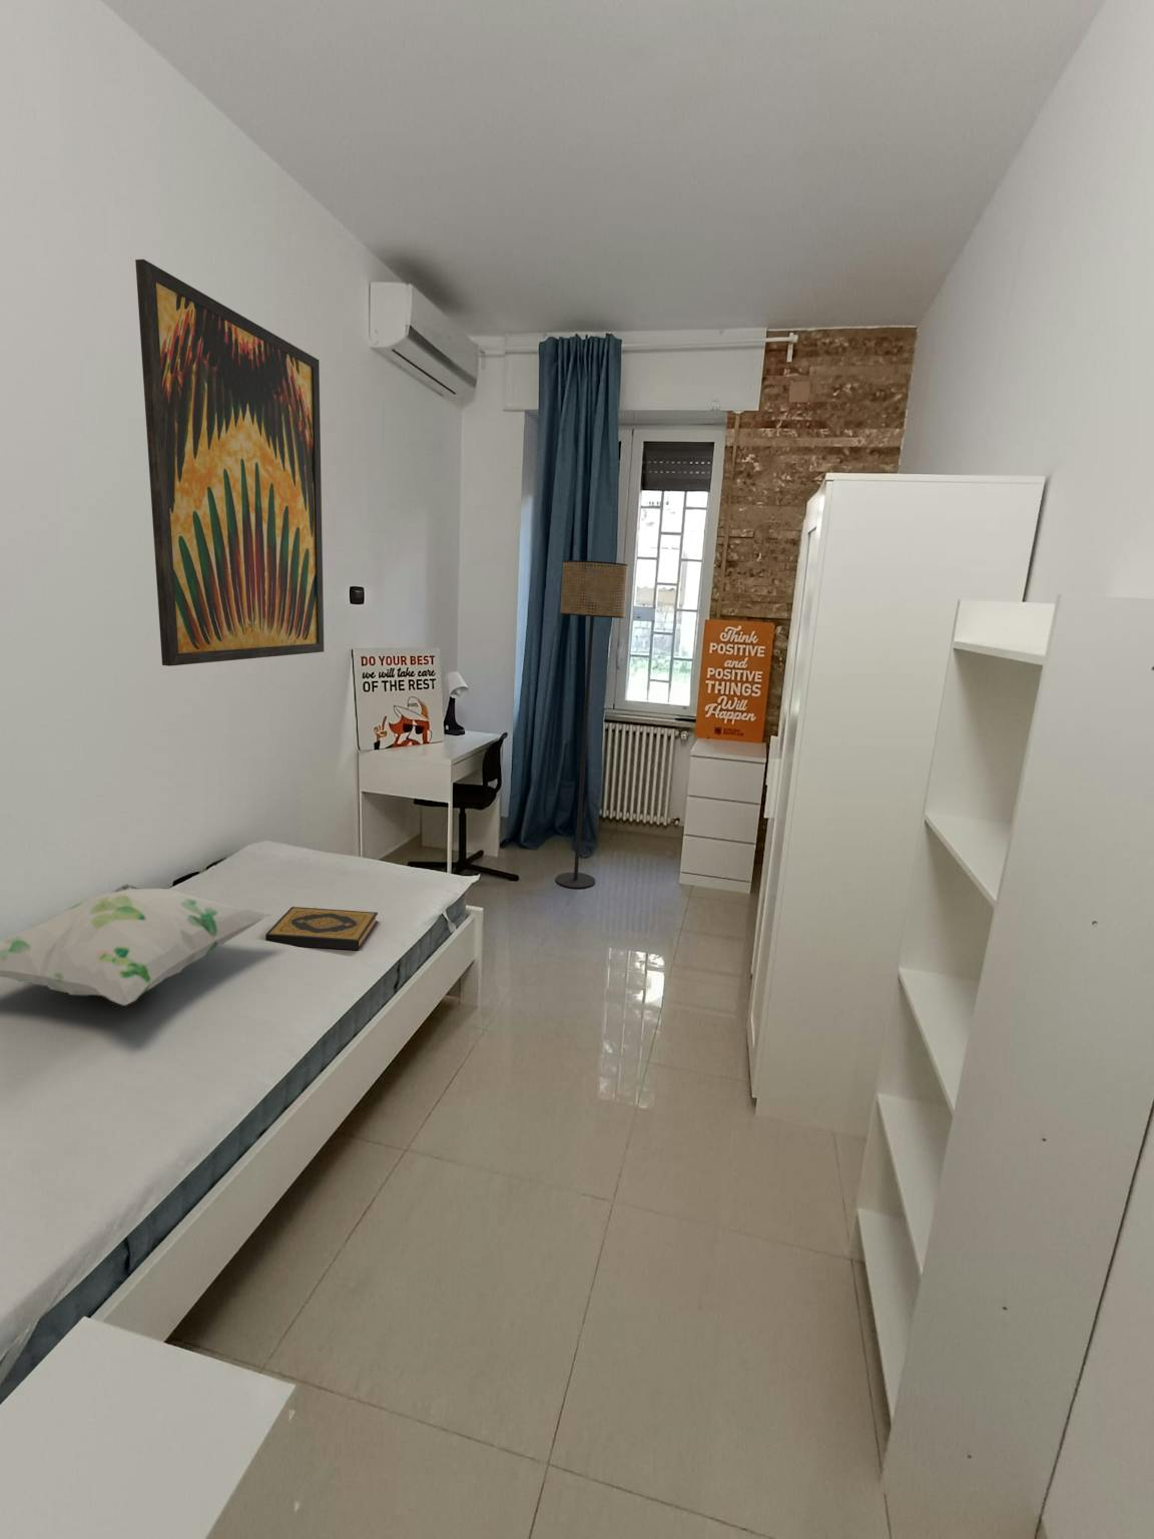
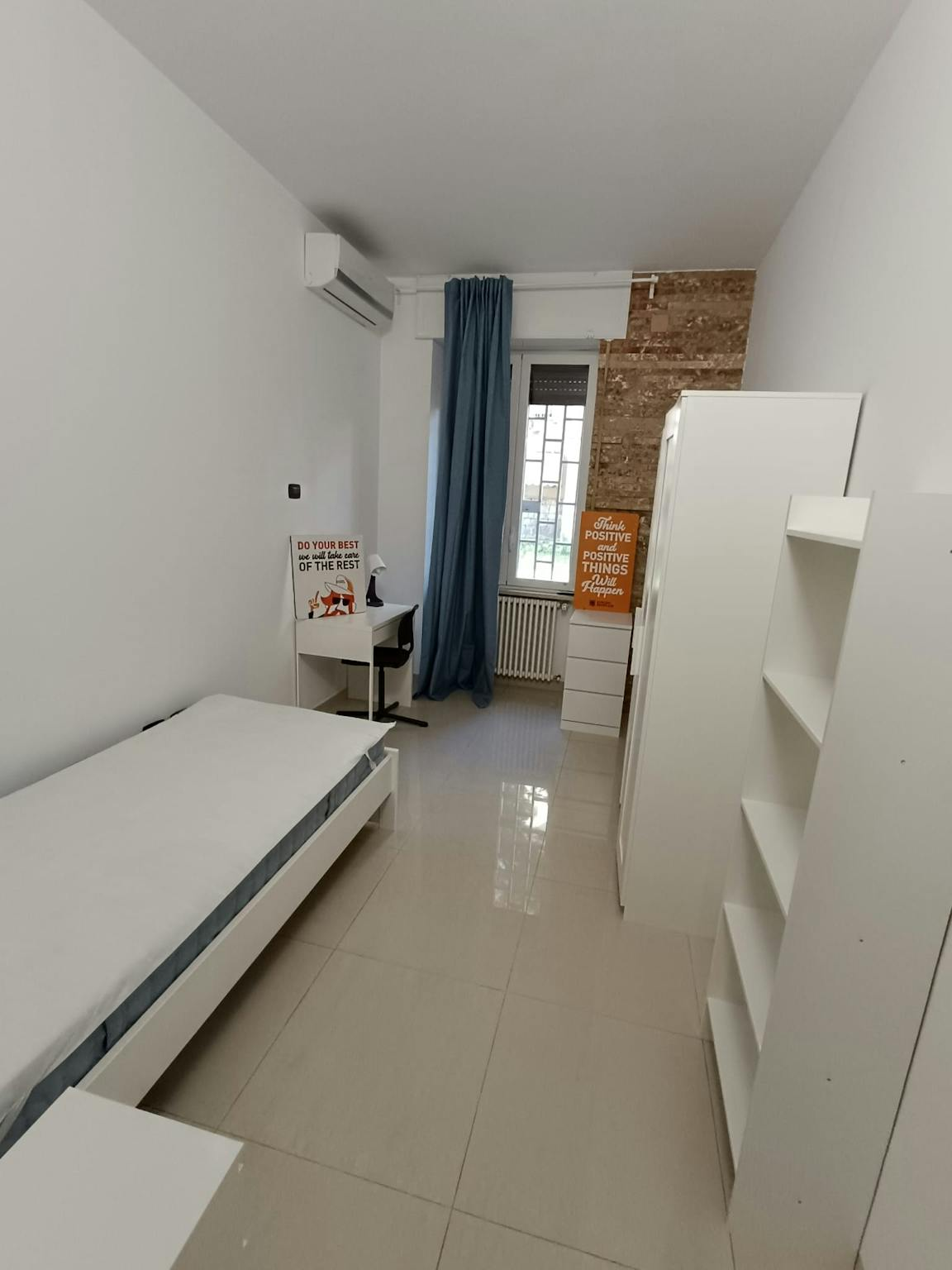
- decorative pillow (126, 936)
- wall art (248, 496)
- floor lamp (585, 730)
- hardback book (324, 927)
